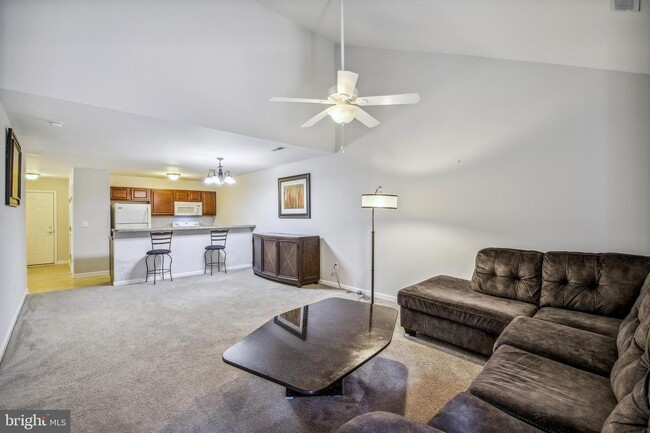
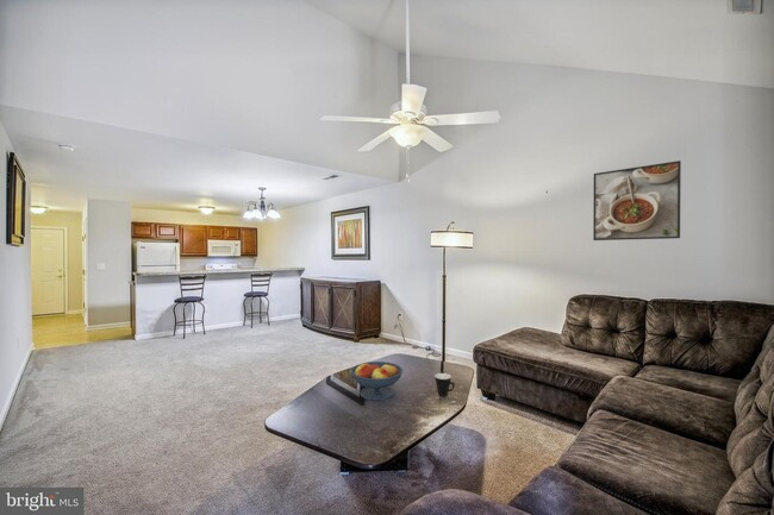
+ fruit bowl (376, 377)
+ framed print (633, 203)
+ mug (444, 385)
